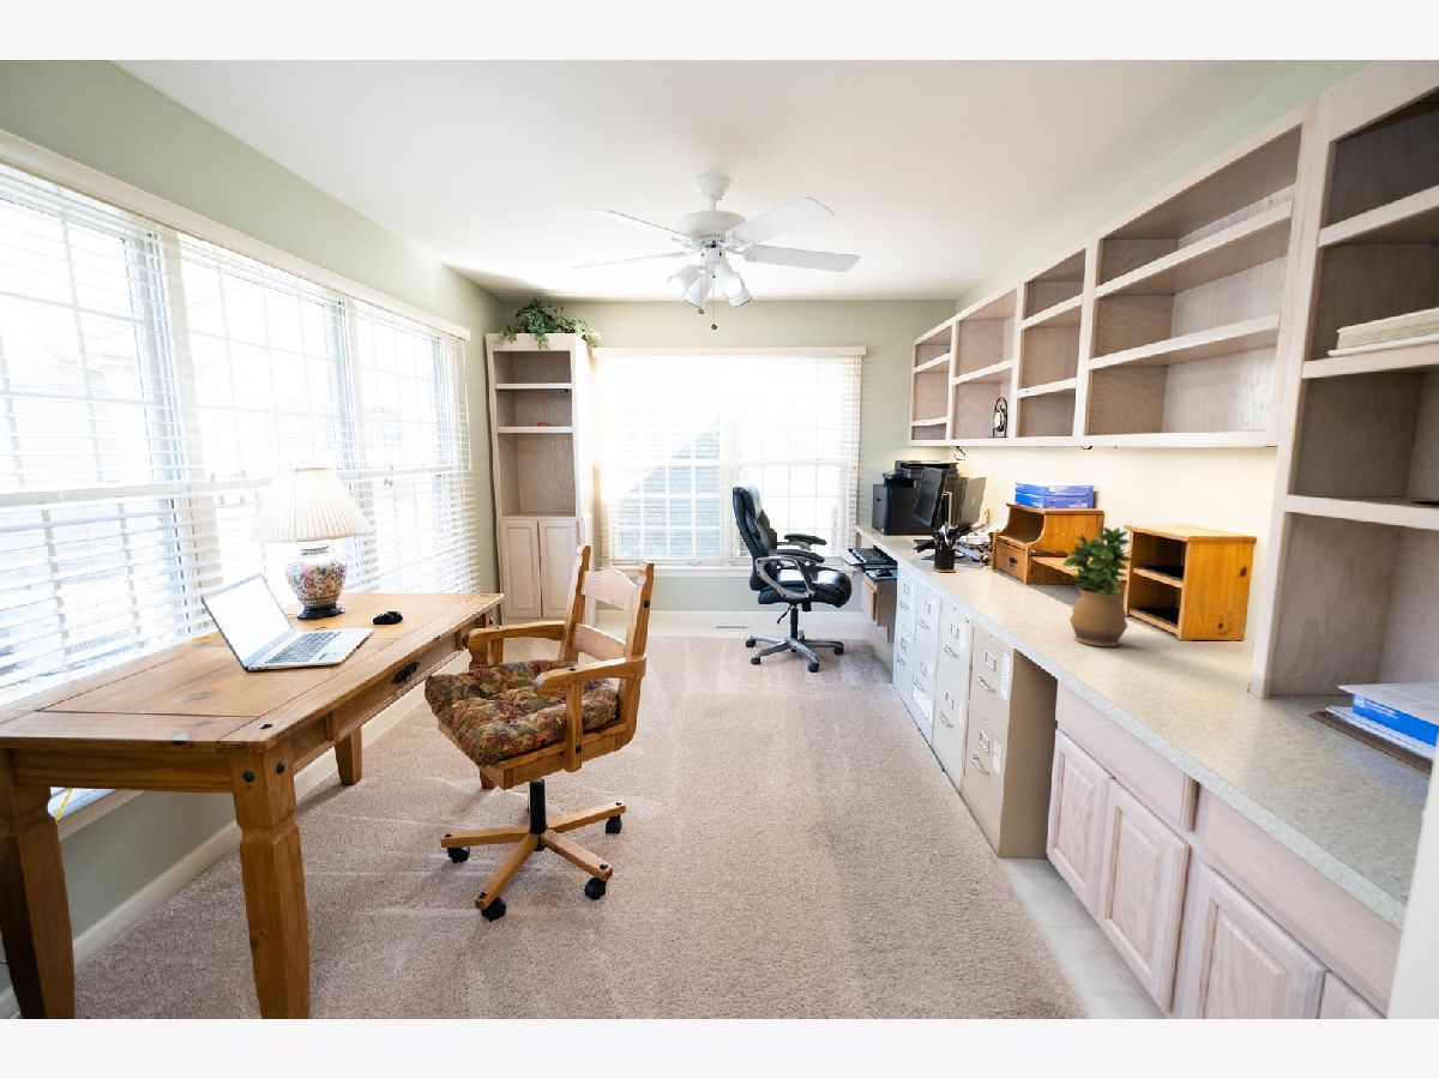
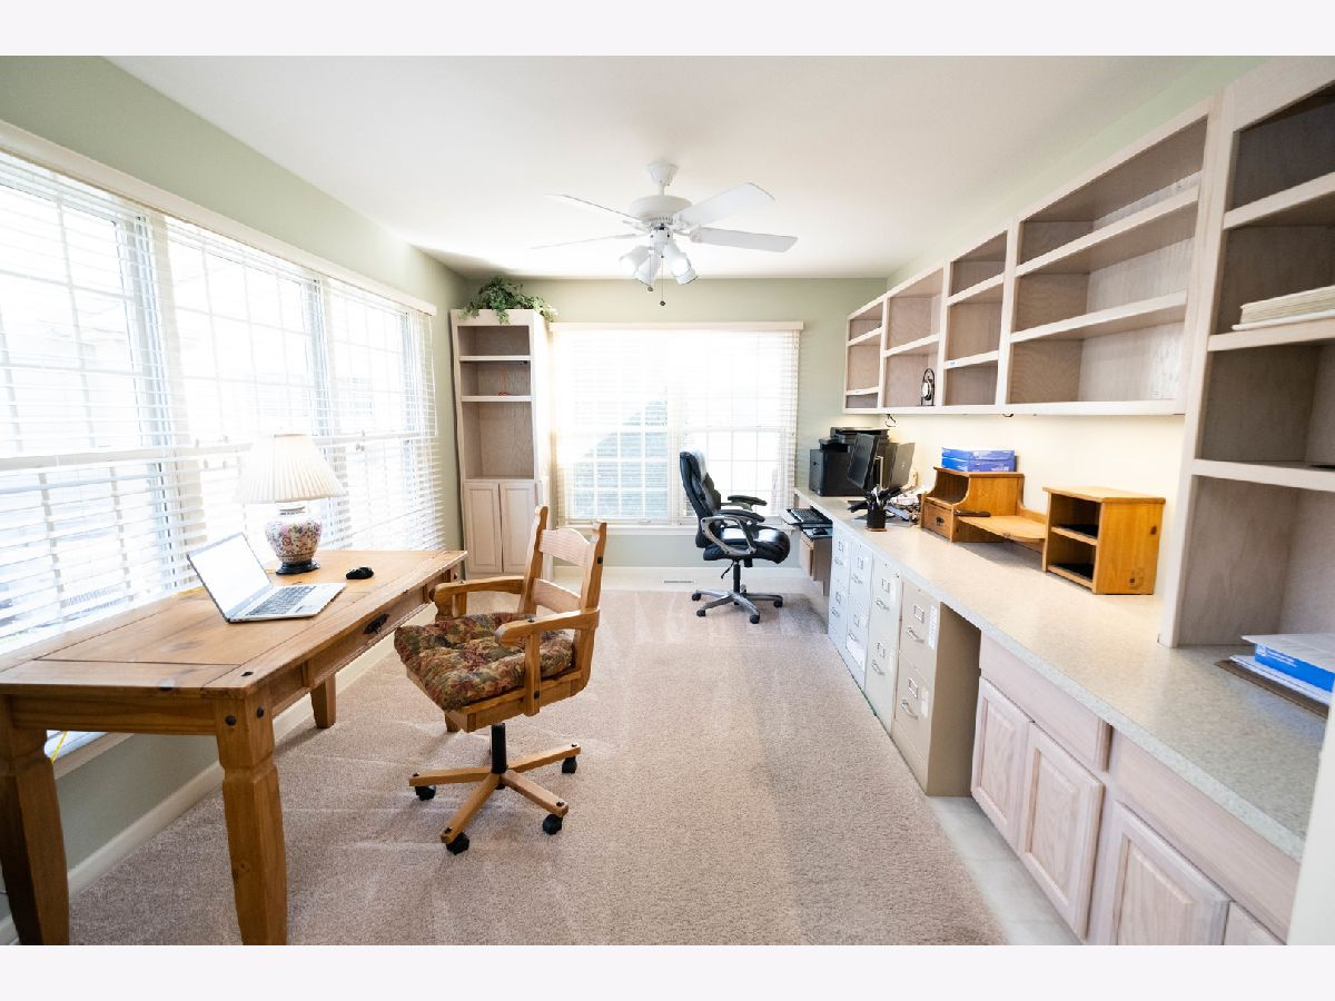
- potted plant (1098, 583)
